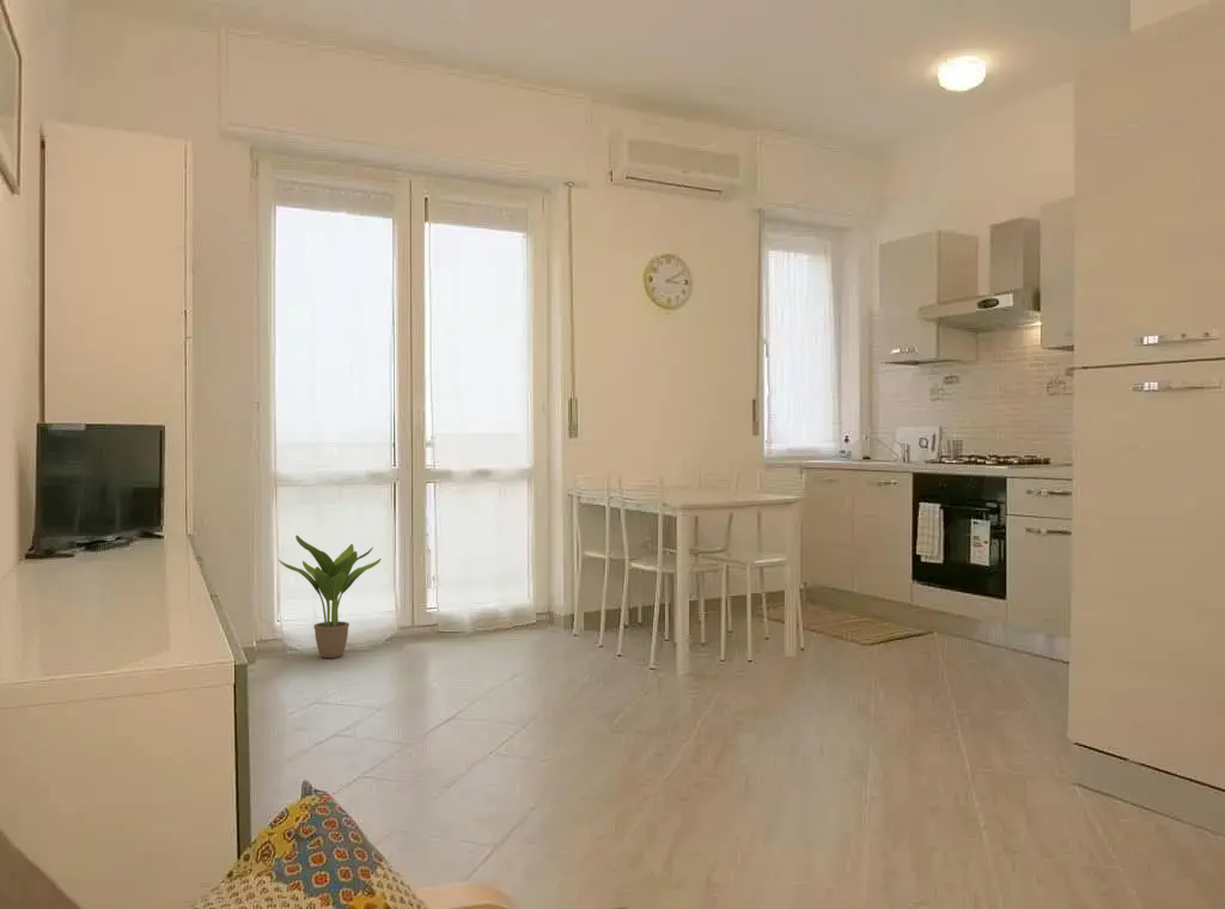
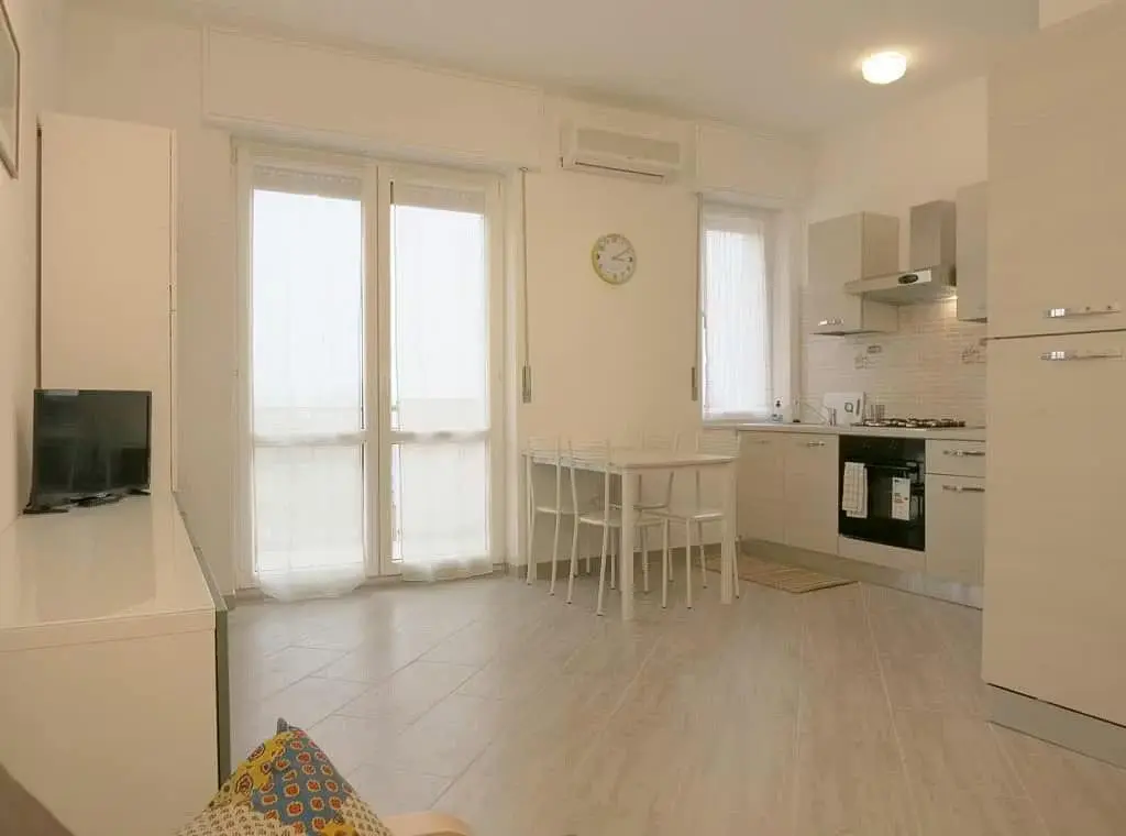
- potted plant (336, 594)
